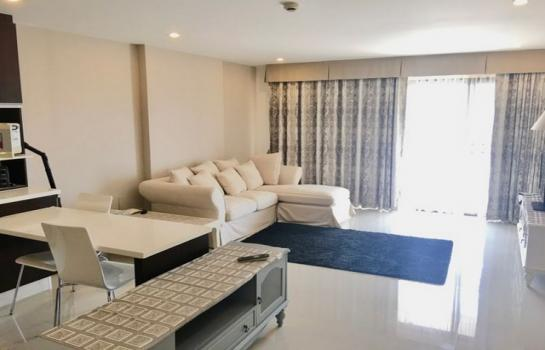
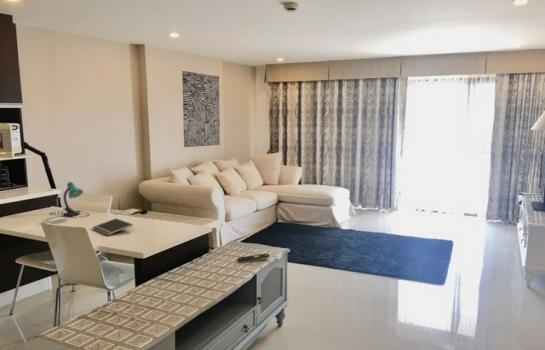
+ desk lamp (70, 197)
+ wall art (202, 110)
+ notepad (112, 226)
